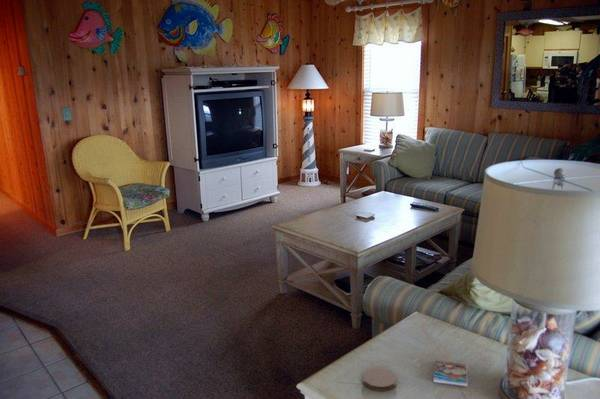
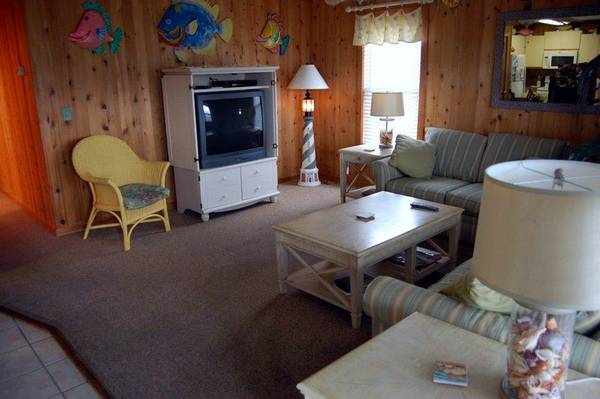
- coaster (379, 378)
